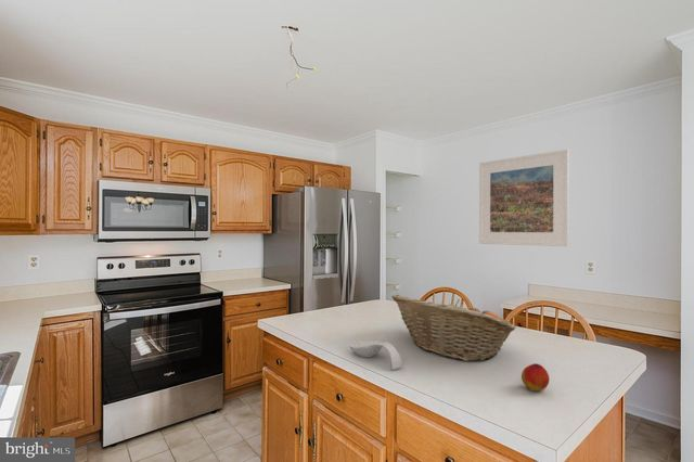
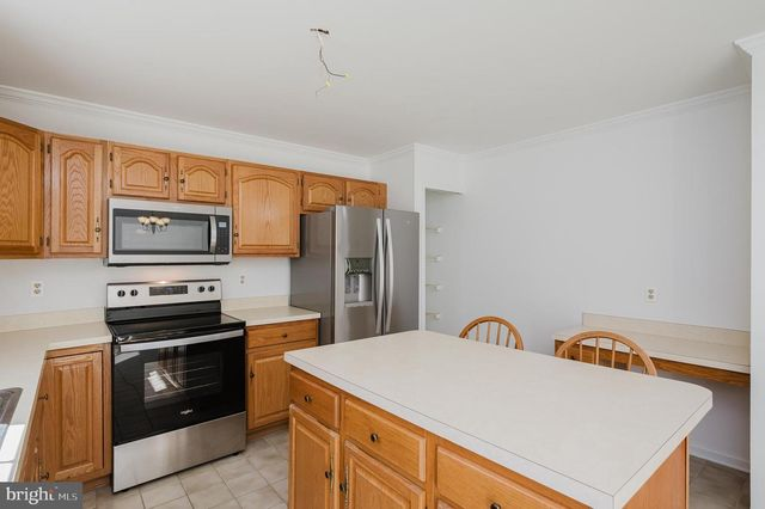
- spoon rest (375, 348)
- fruit basket (449, 321)
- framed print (519, 201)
- peach (535, 376)
